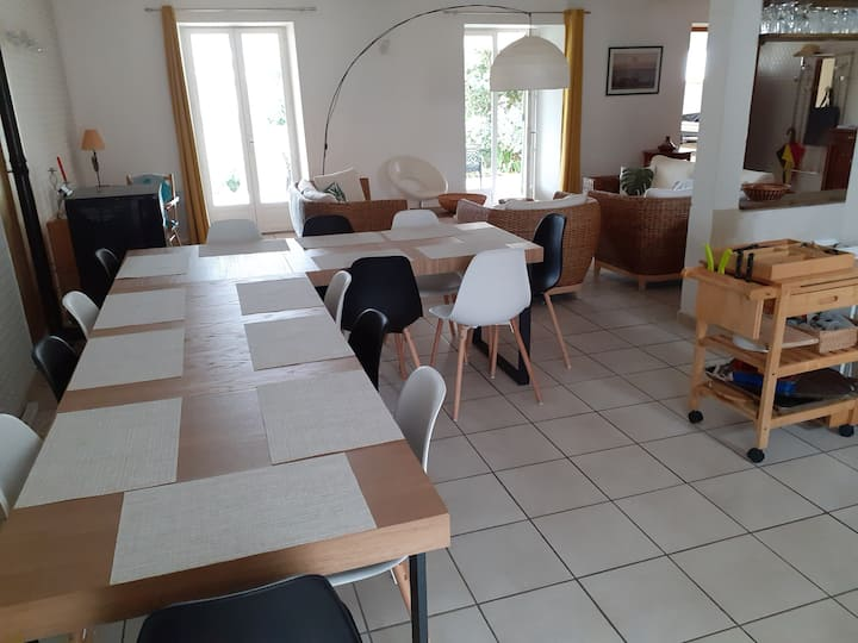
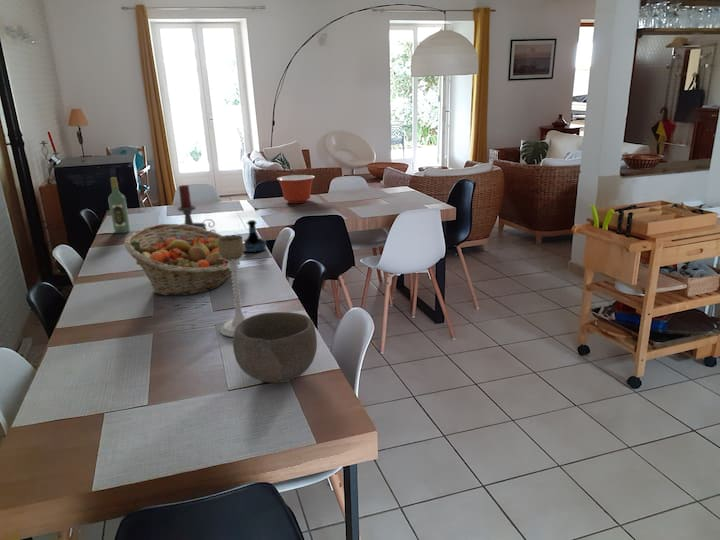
+ bowl (276, 350)
+ candle holder (191, 207)
+ mixing bowl (296, 189)
+ fruit basket (185, 256)
+ candle holder (235, 284)
+ wine bottle (117, 205)
+ tequila bottle (253, 235)
